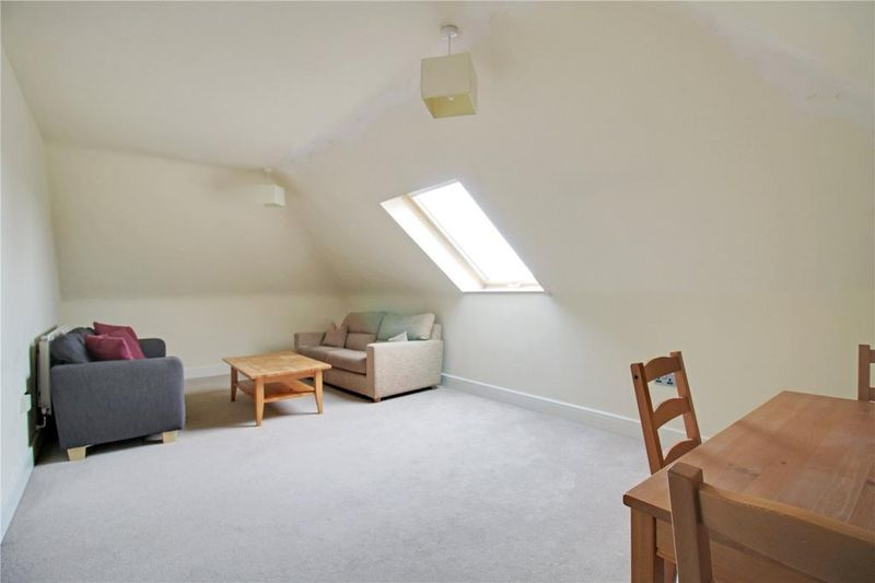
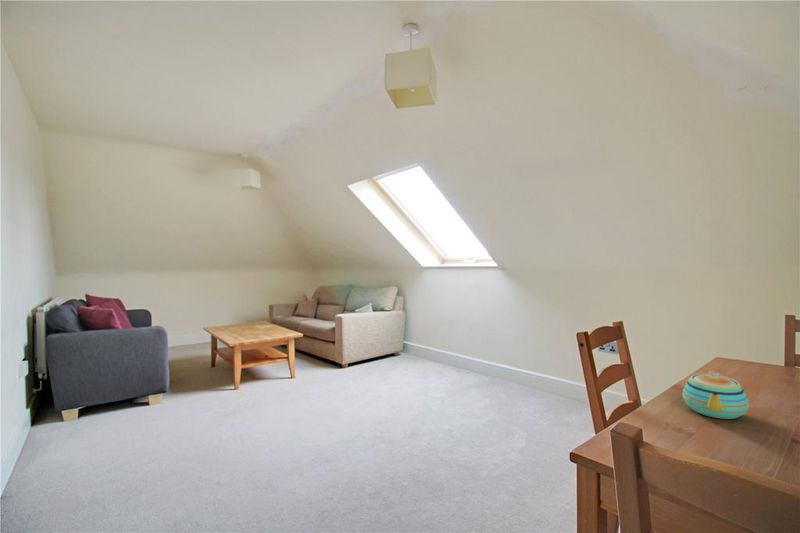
+ teapot (714, 392)
